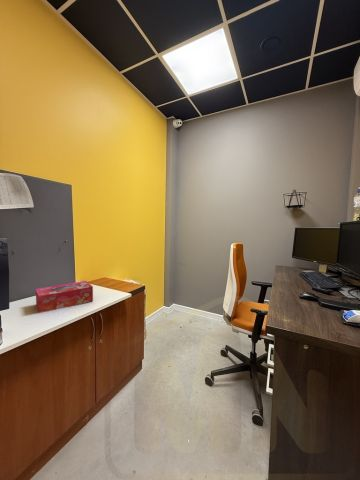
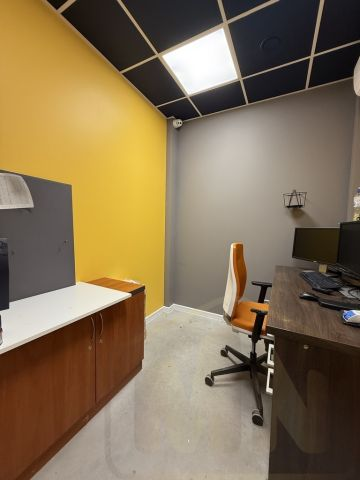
- tissue box (65, 295)
